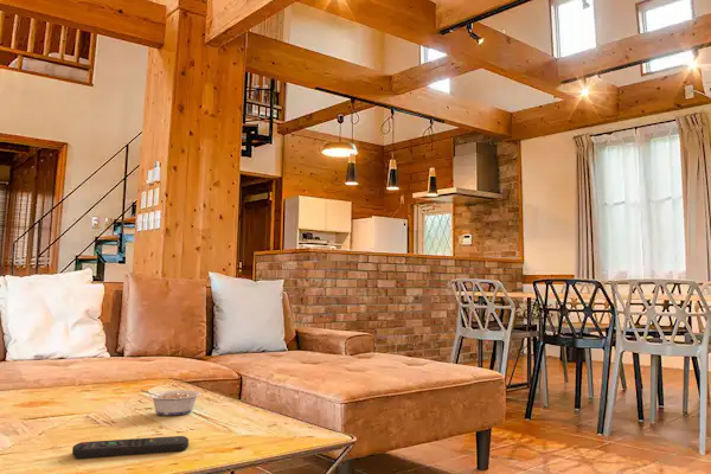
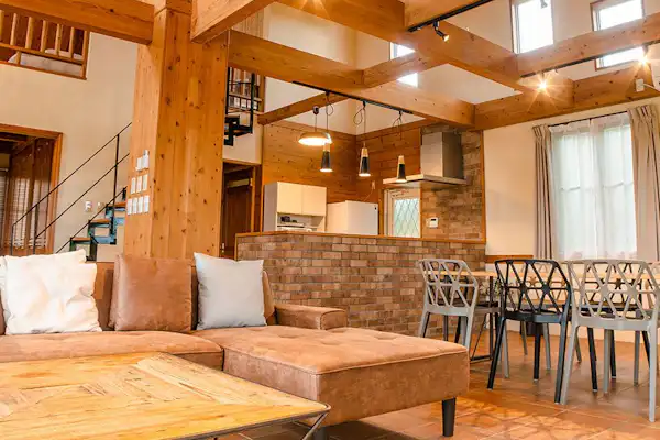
- legume (172, 401)
- remote control (132, 446)
